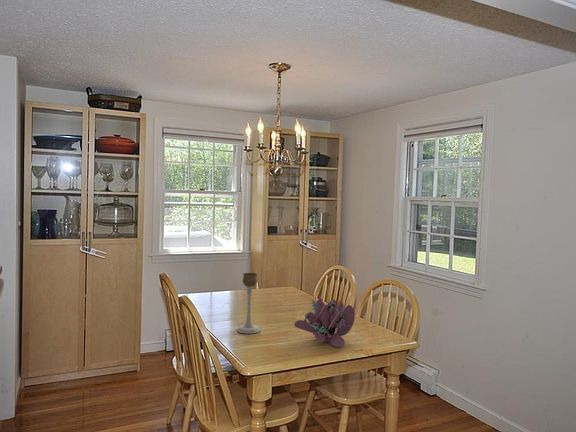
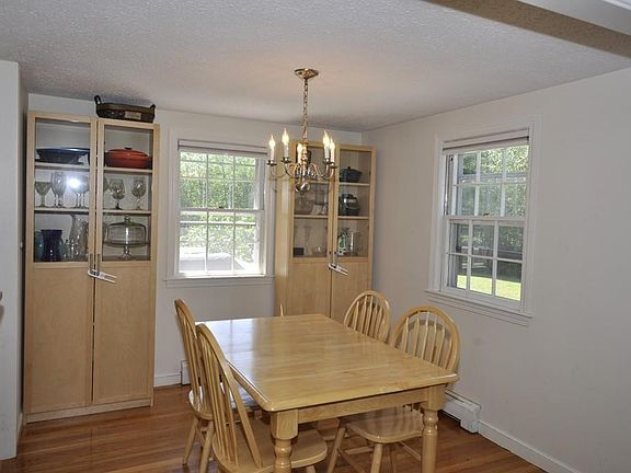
- candle holder (249, 302)
- flower (327, 318)
